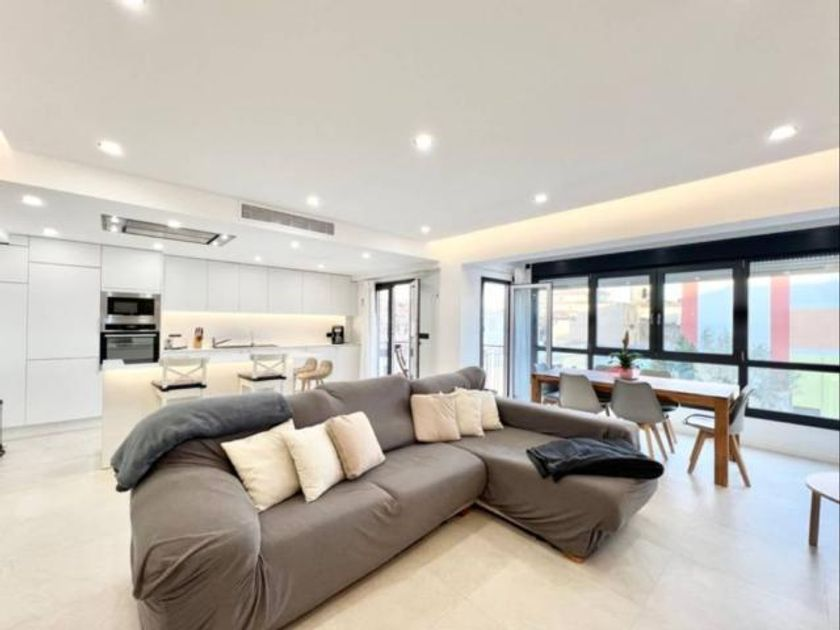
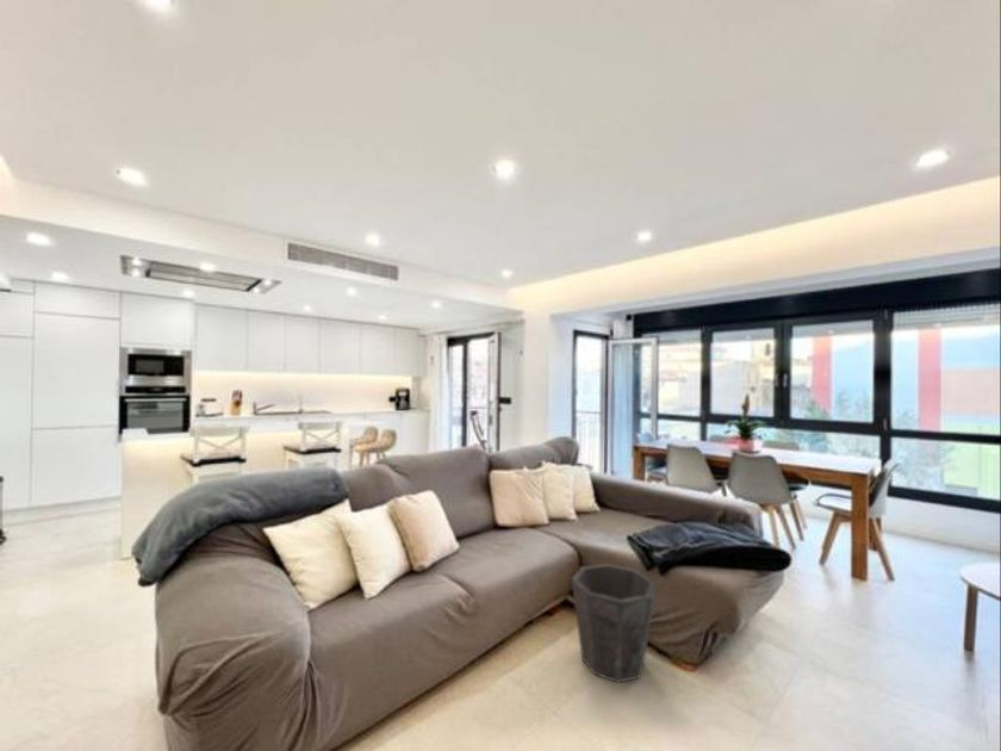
+ waste bin (613, 621)
